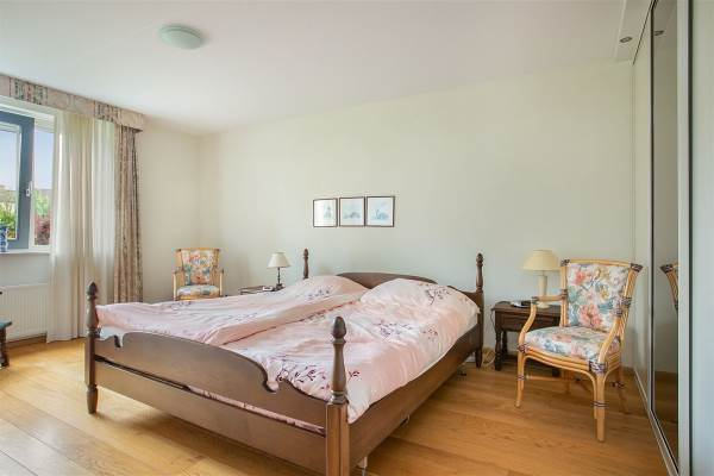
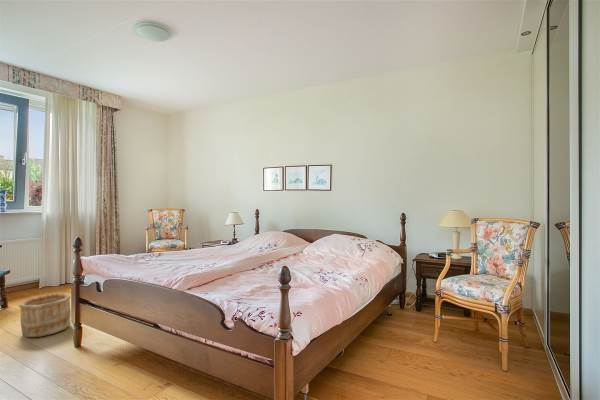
+ wooden bucket (46, 314)
